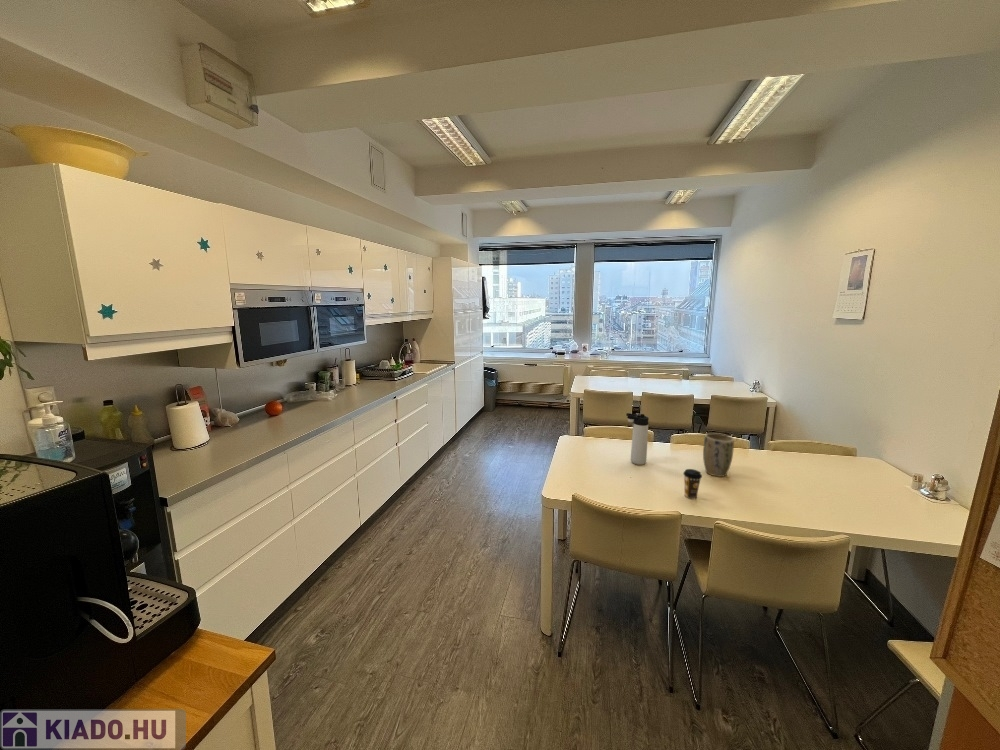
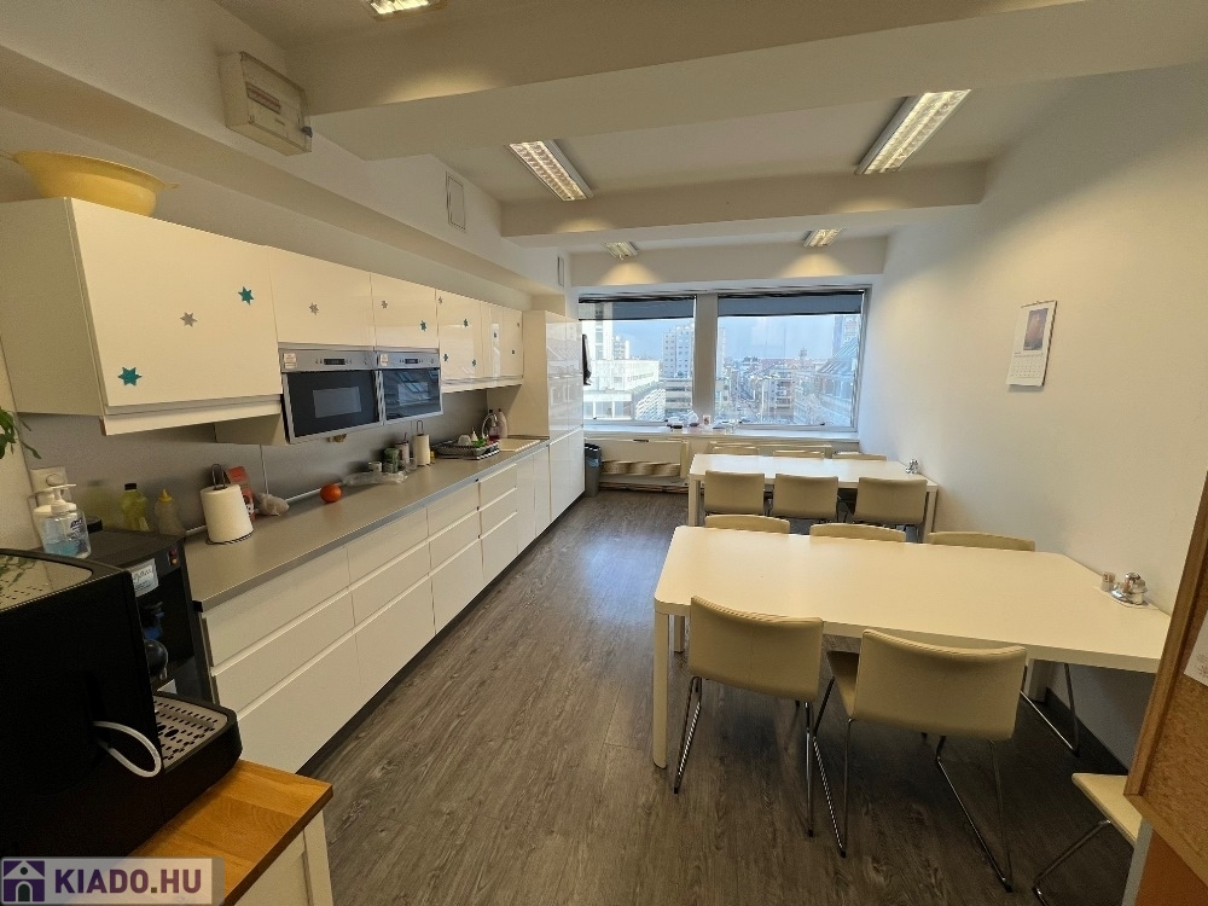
- plant pot (717, 455)
- coffee cup (691, 484)
- thermos bottle (636, 438)
